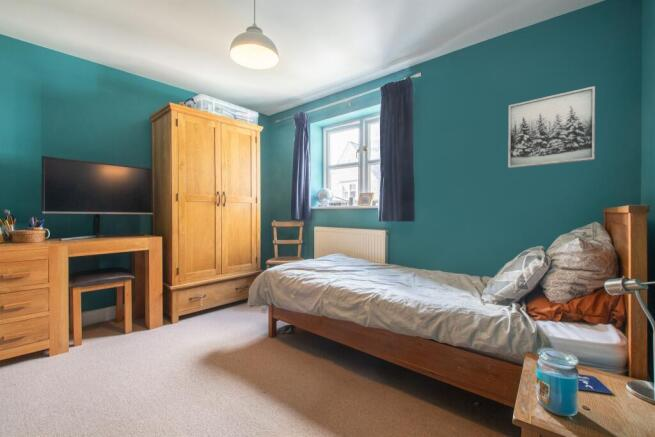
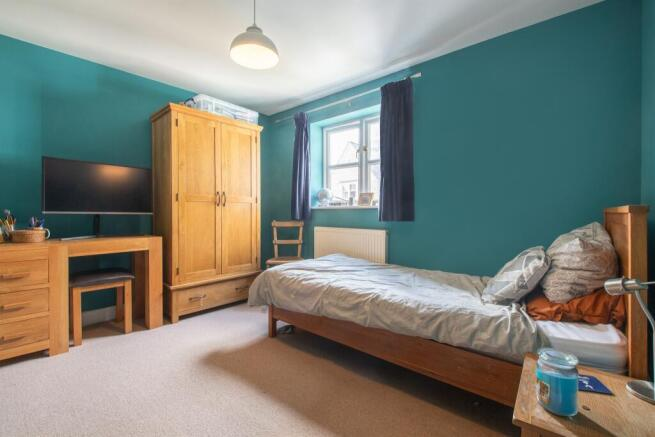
- wall art (548, 130)
